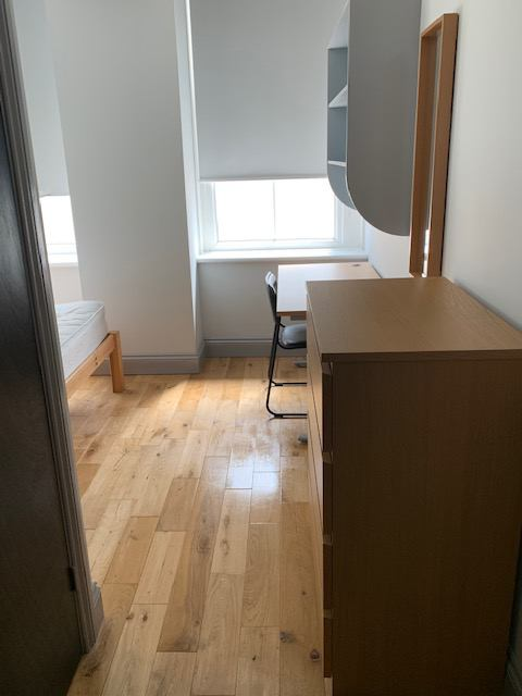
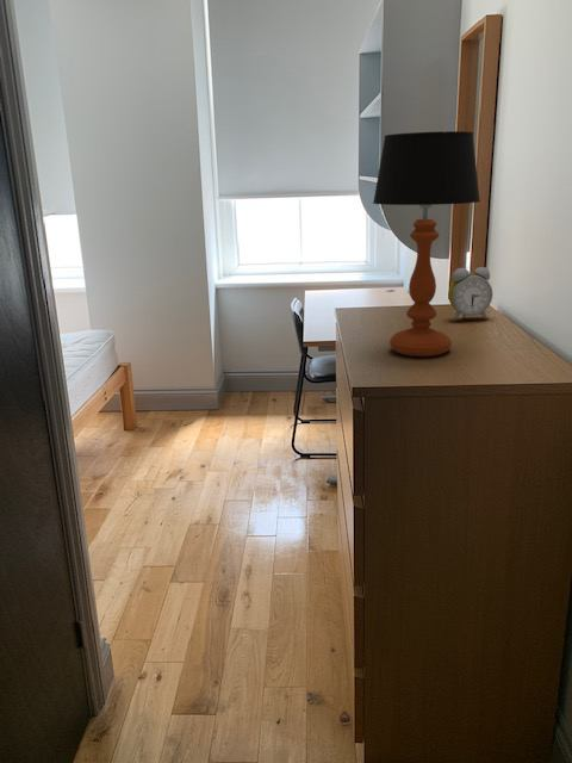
+ table lamp (423, 247)
+ alarm clock (468, 293)
